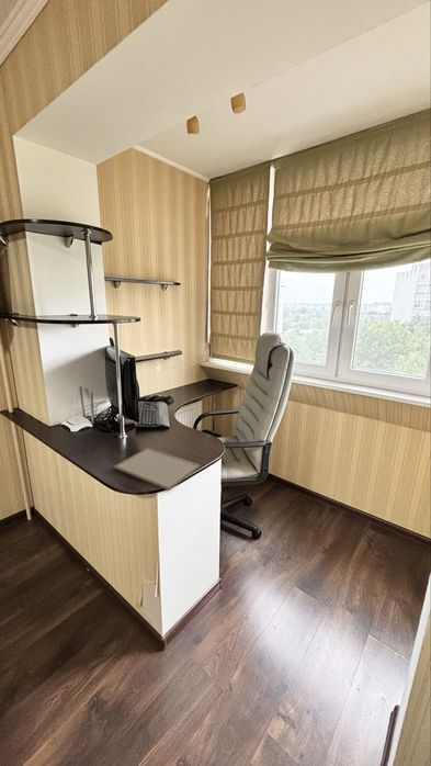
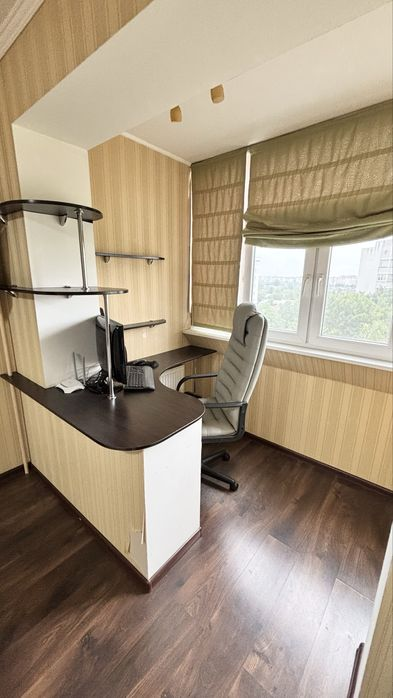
- picture frame (157, 466)
